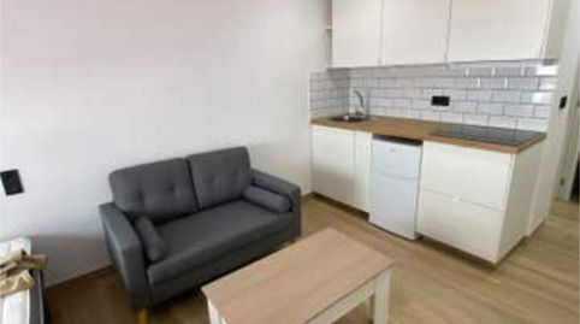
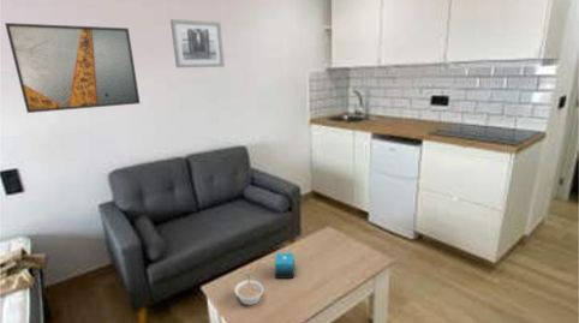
+ candle (285, 262)
+ wall art (198, 44)
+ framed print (80, 67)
+ legume (249, 292)
